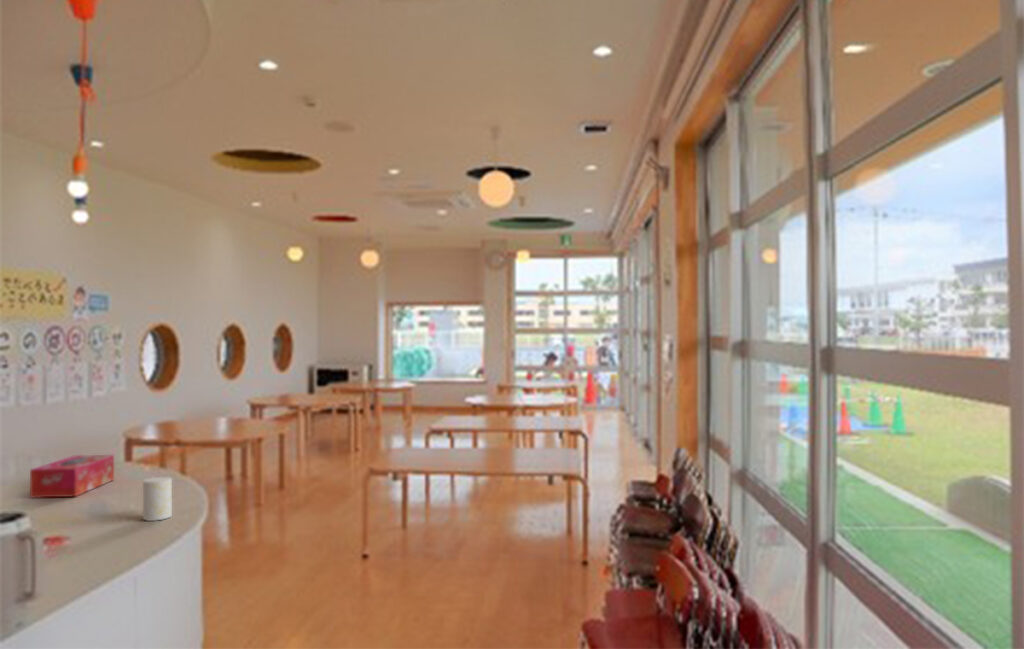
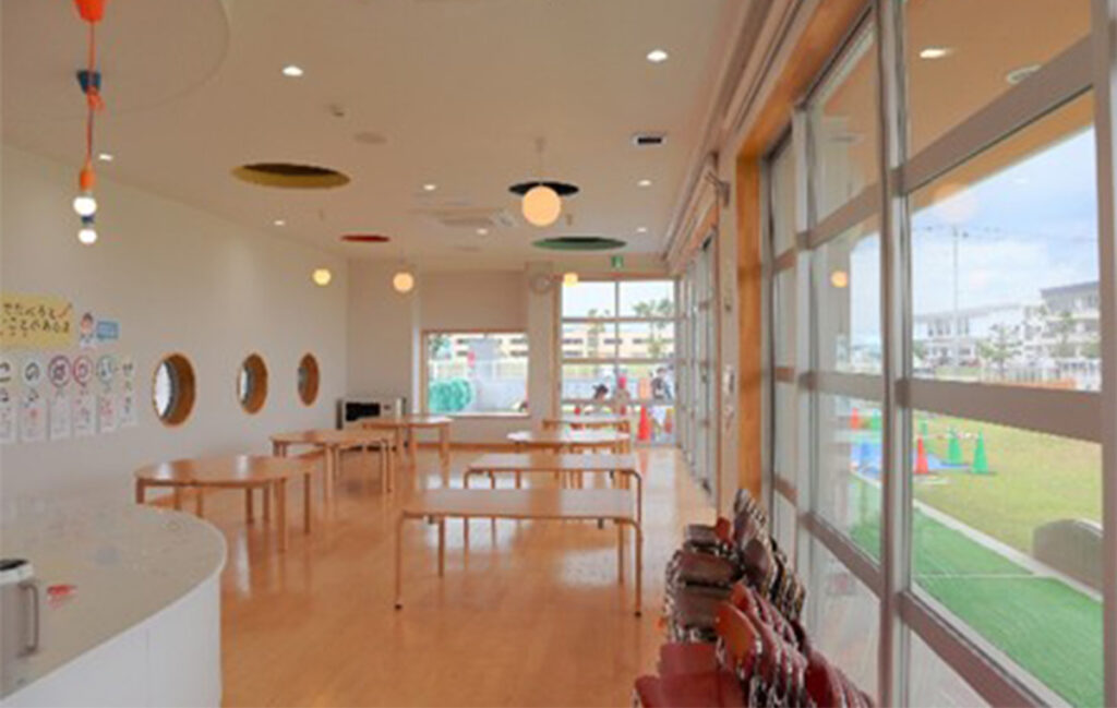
- cup (157, 498)
- tissue box (74, 474)
